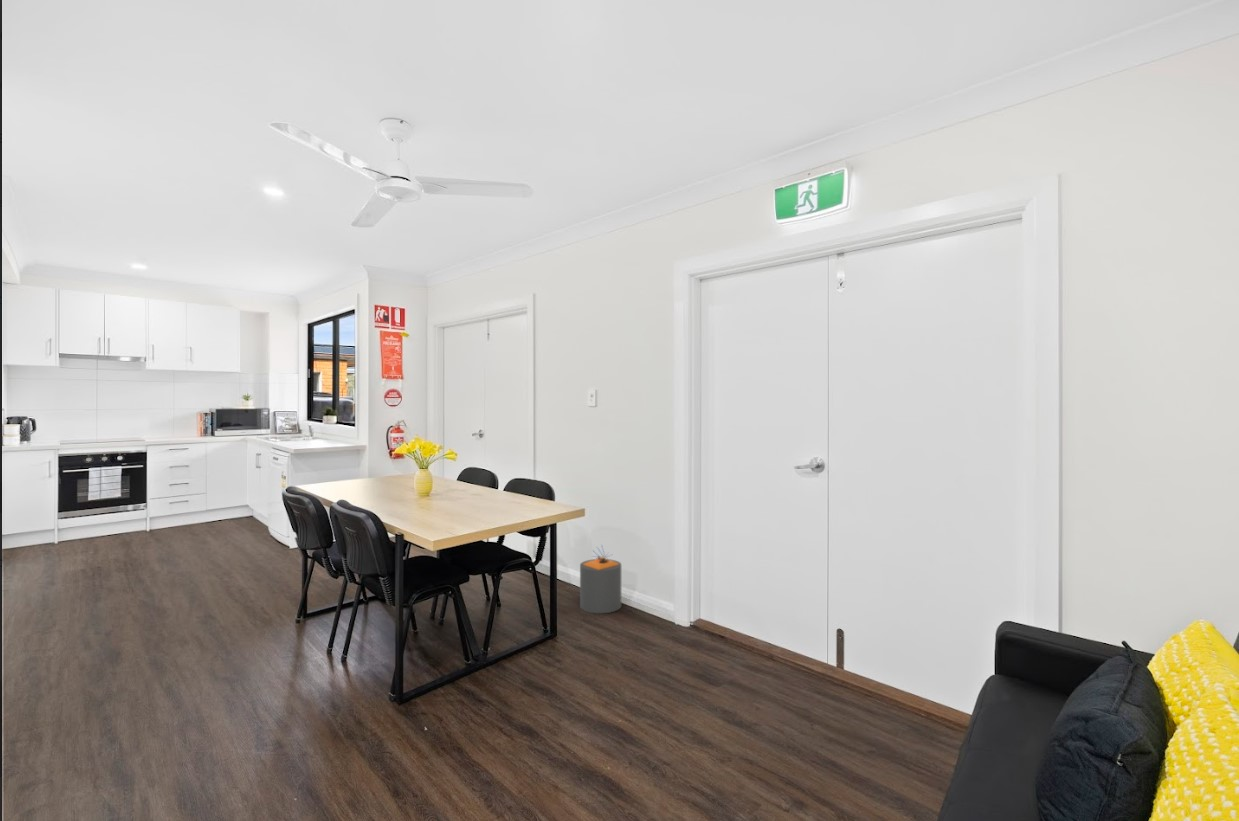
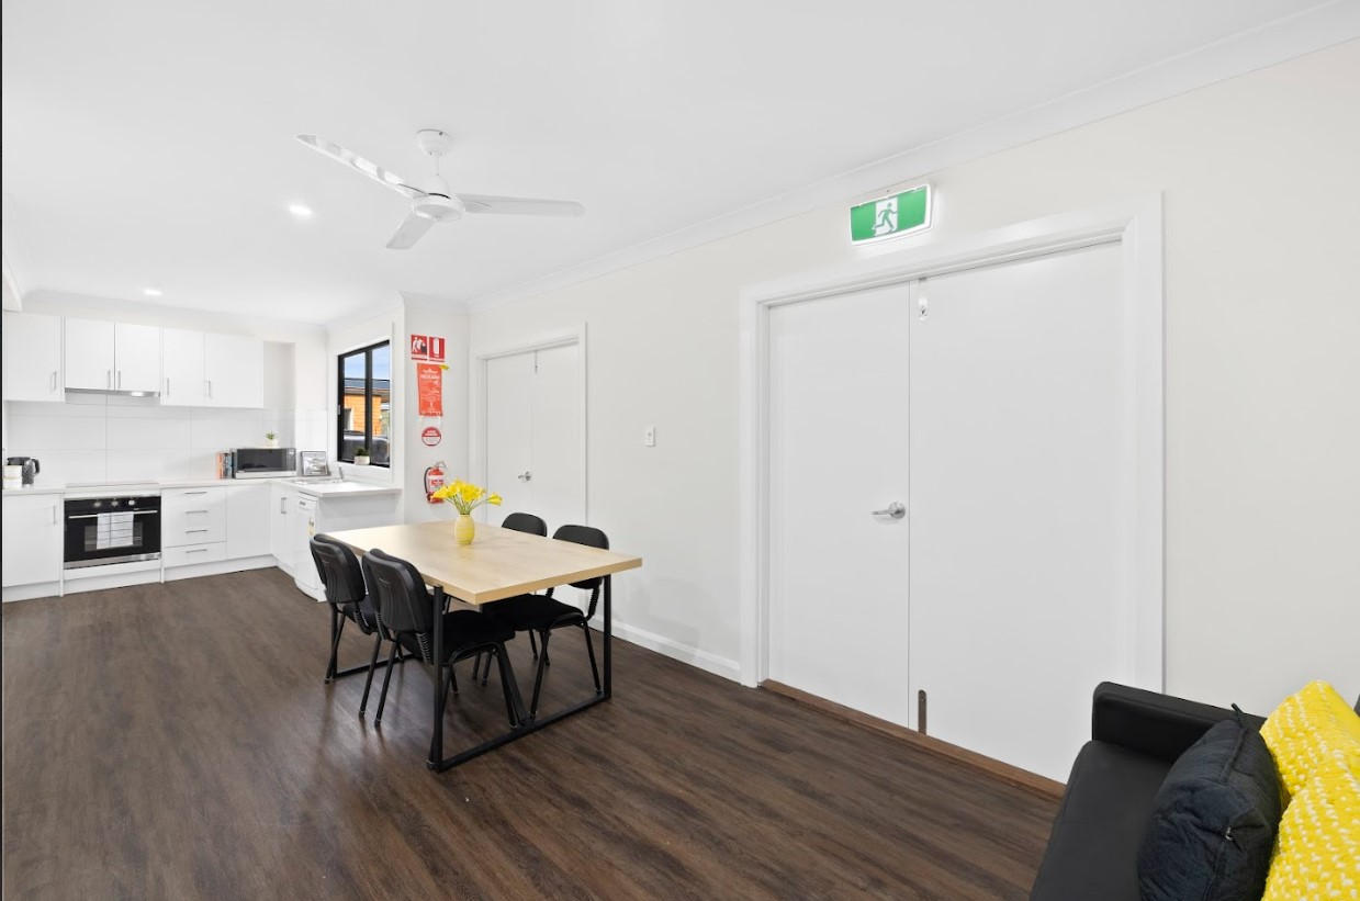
- trash can (599, 575)
